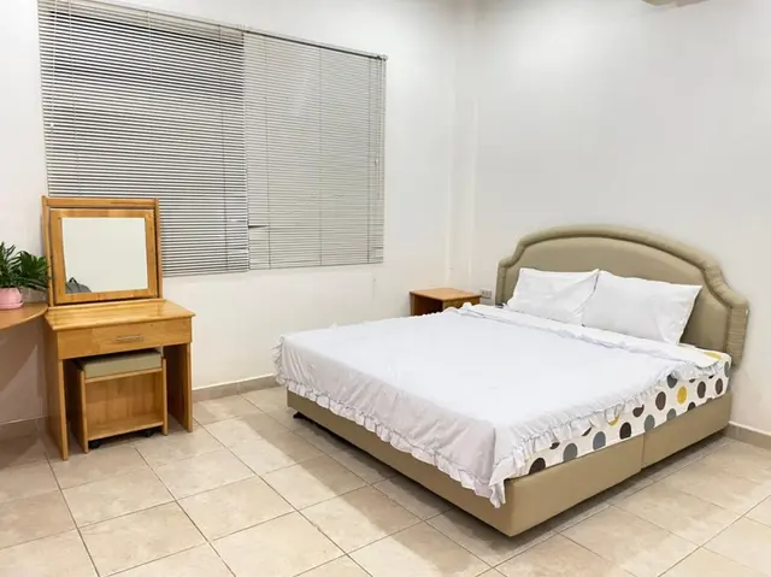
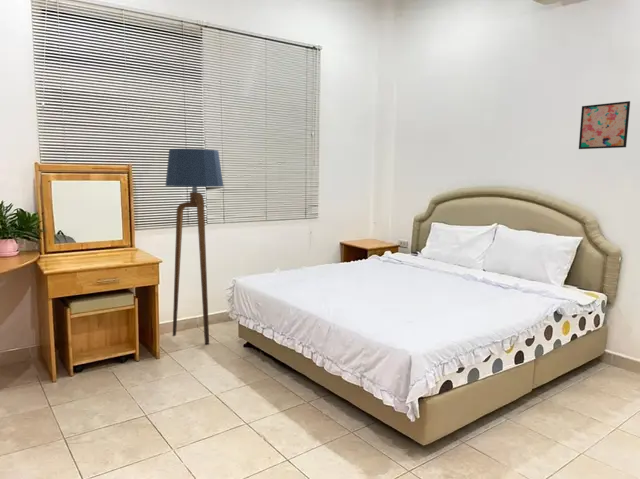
+ floor lamp (199, 246)
+ wall art (603, 126)
